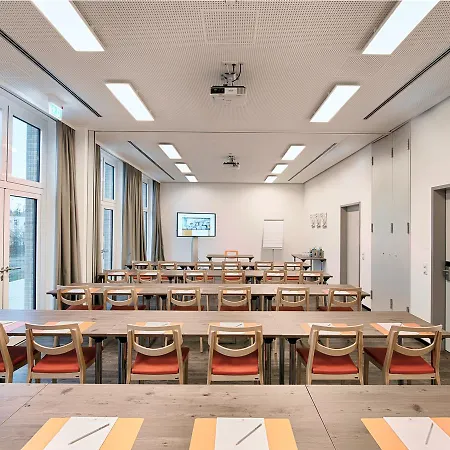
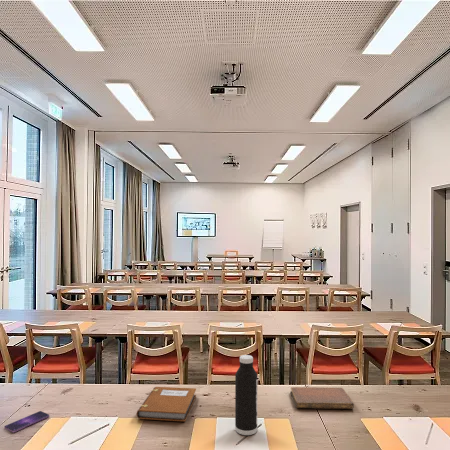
+ notebook (168, 401)
+ notebook (320, 397)
+ smartphone (27, 421)
+ water bottle (246, 393)
